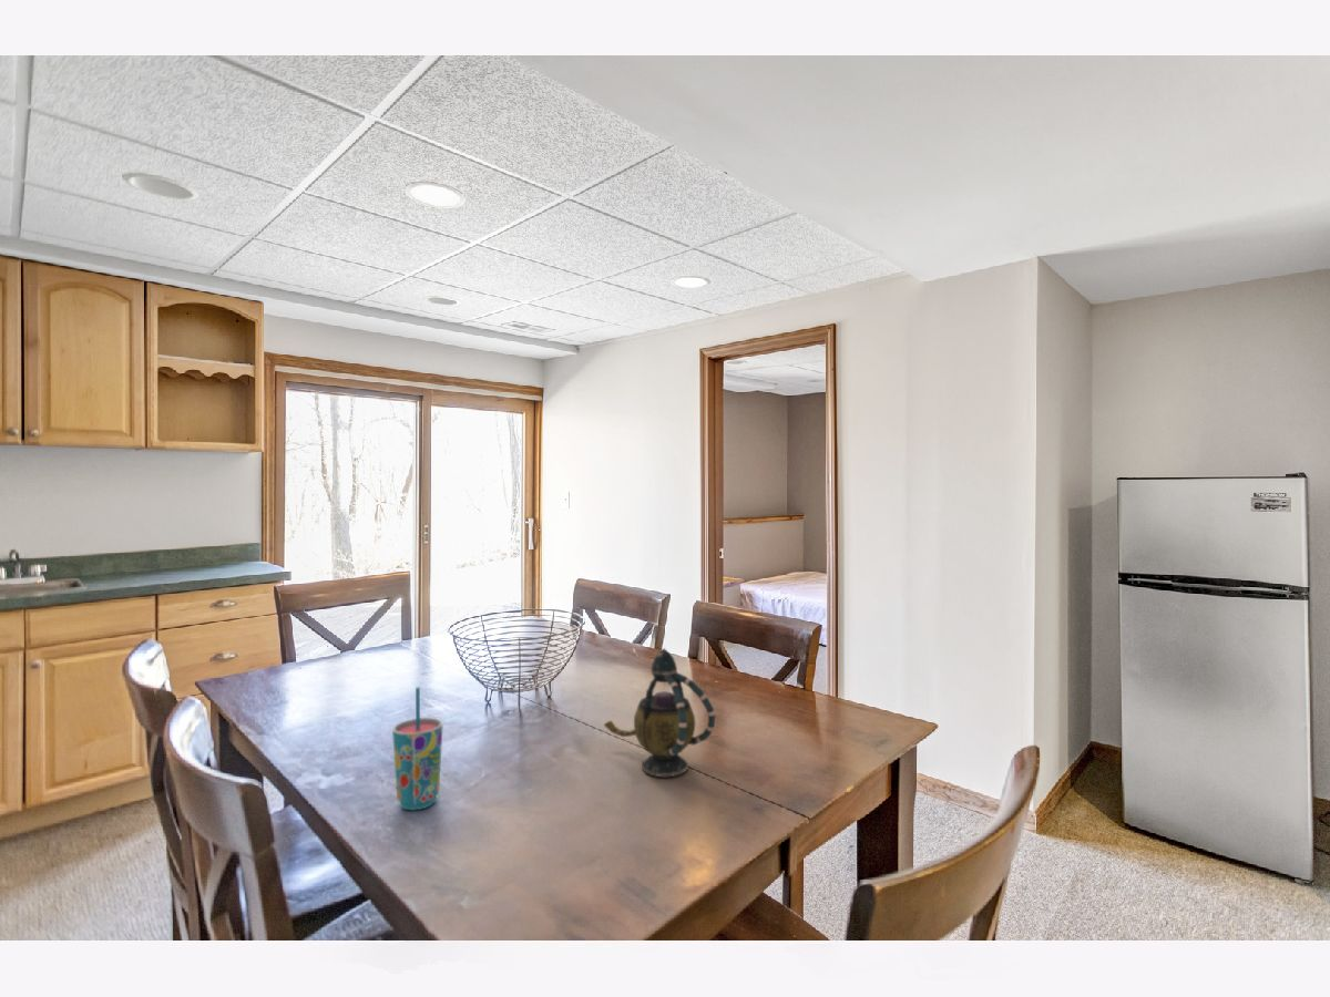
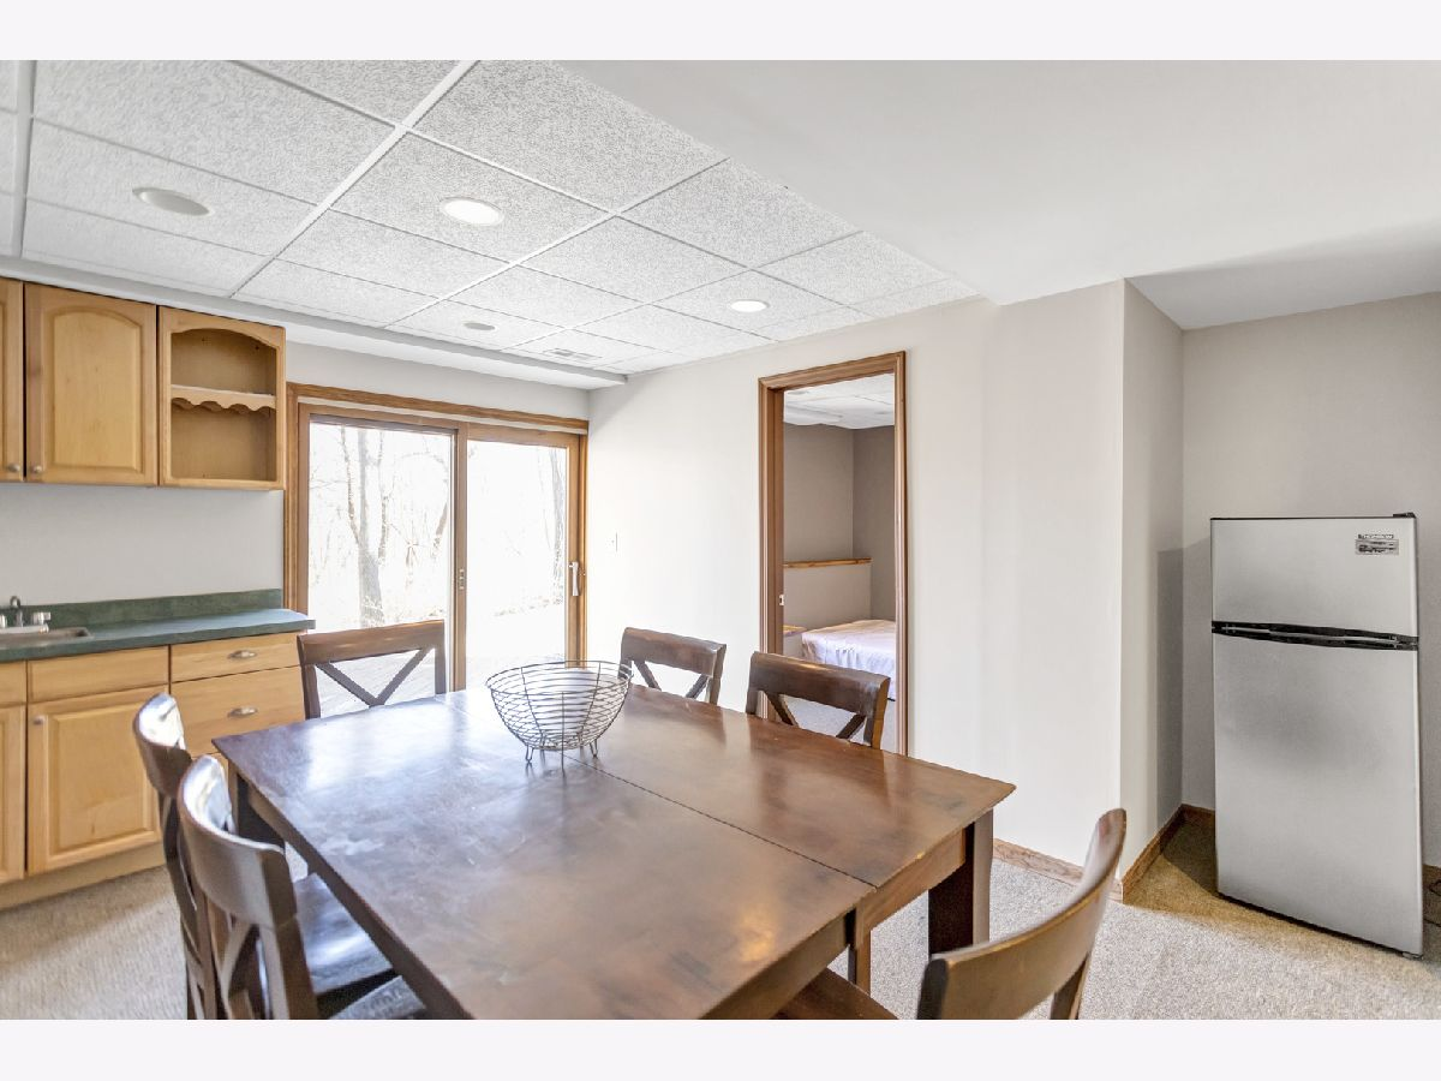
- cup (418, 744)
- teapot (651, 703)
